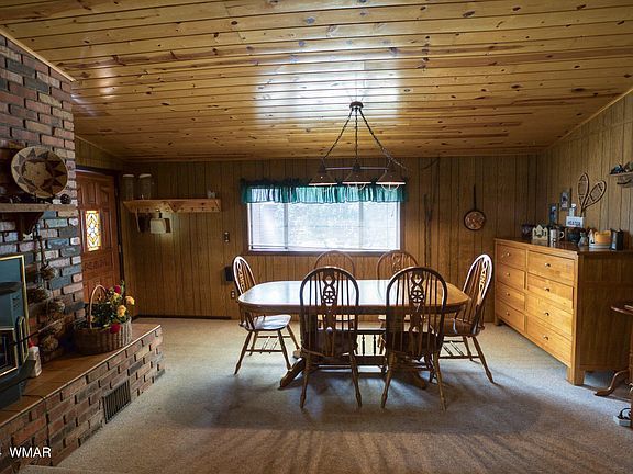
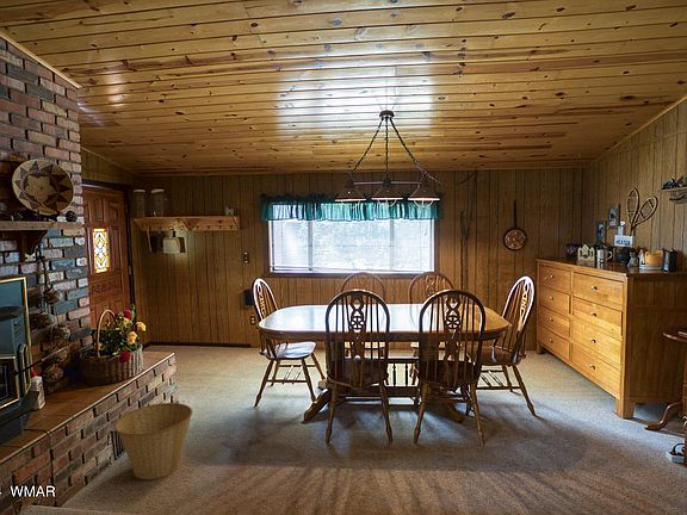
+ basket (155, 441)
